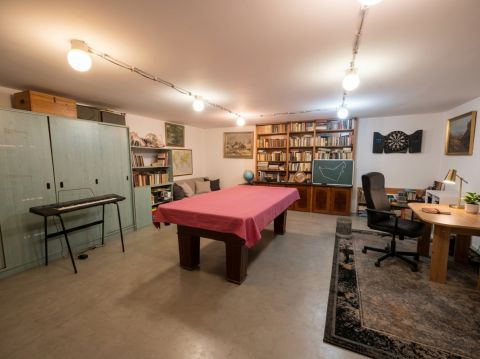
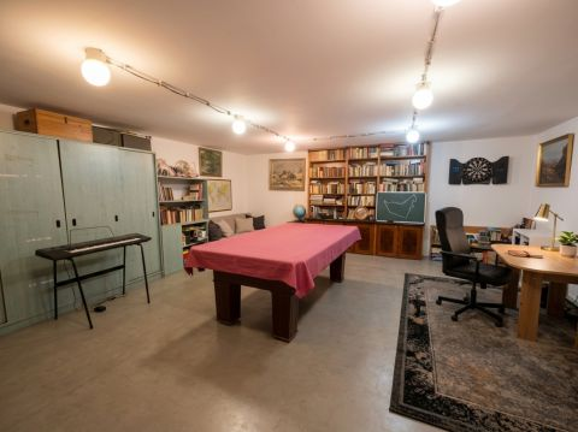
- wastebasket (343, 227)
